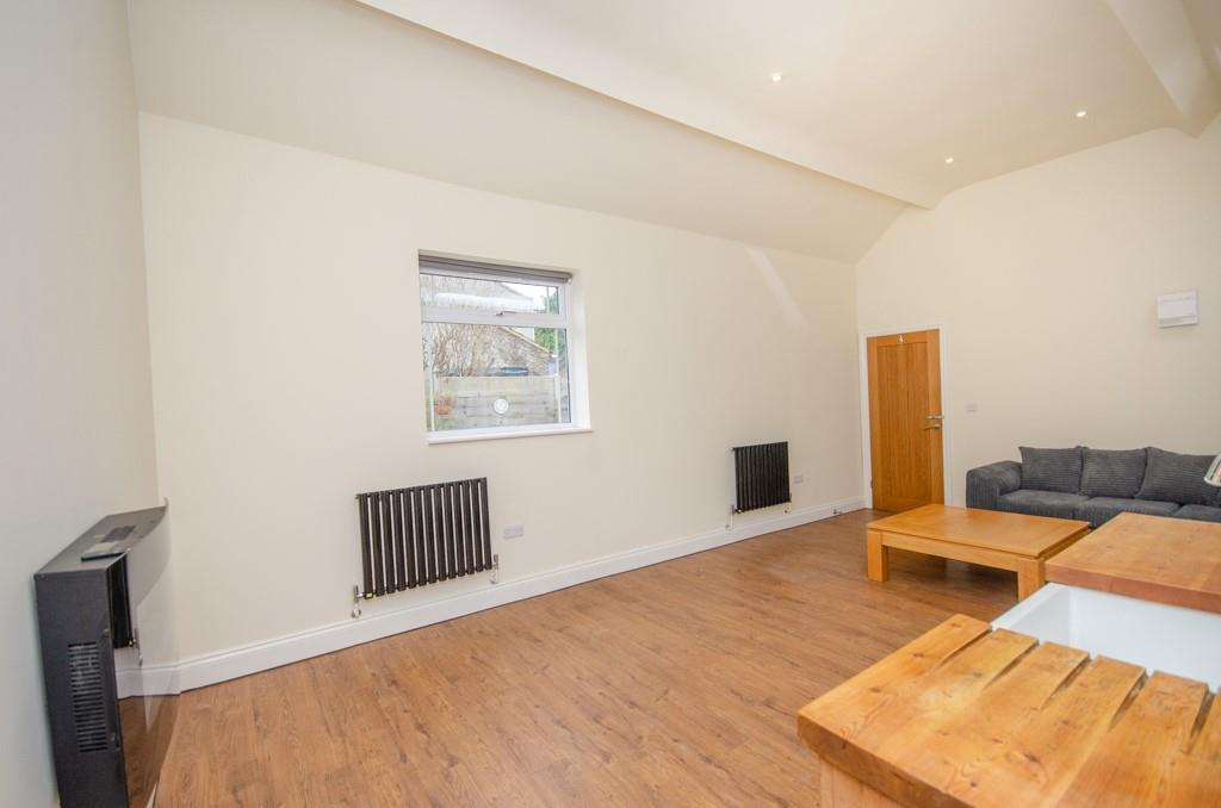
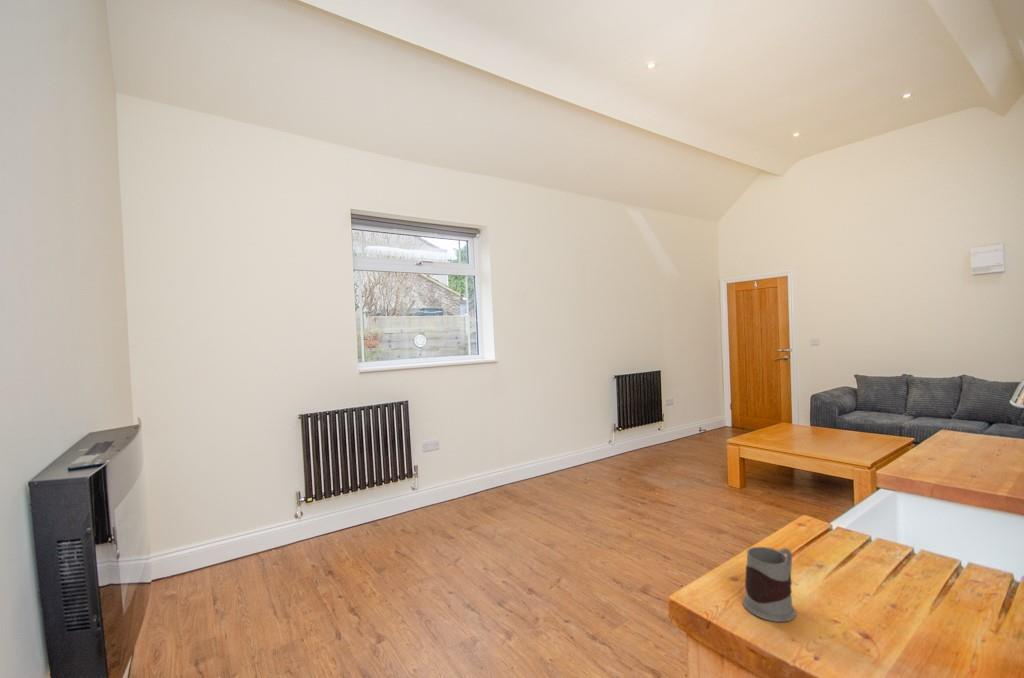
+ mug (772, 579)
